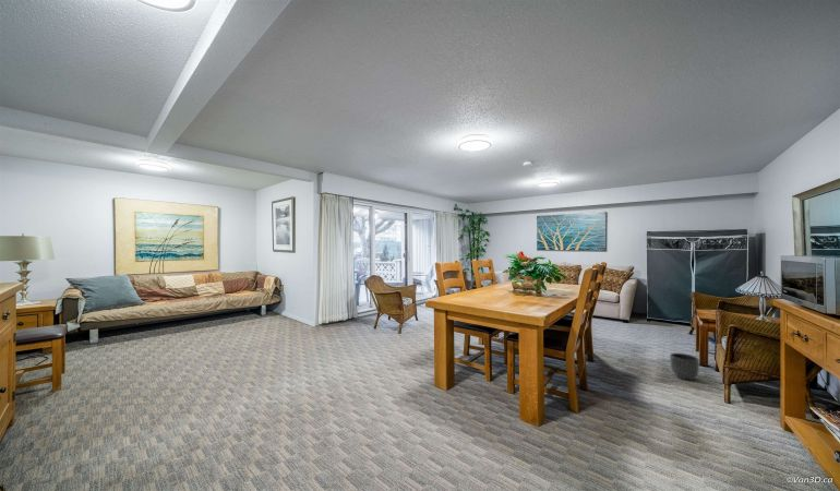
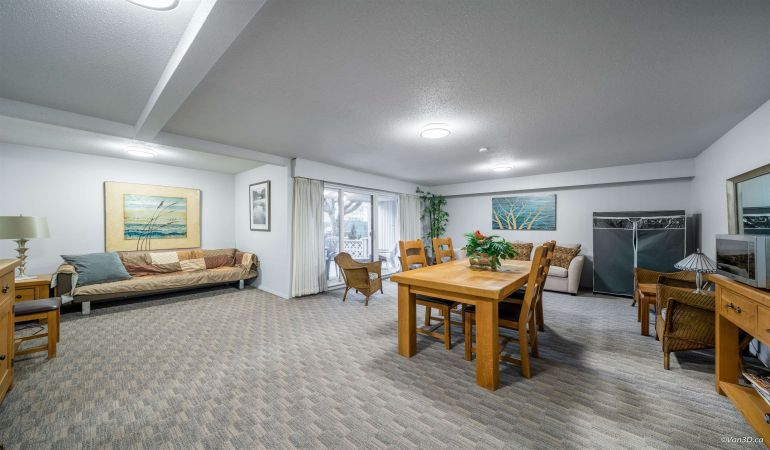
- planter (684, 367)
